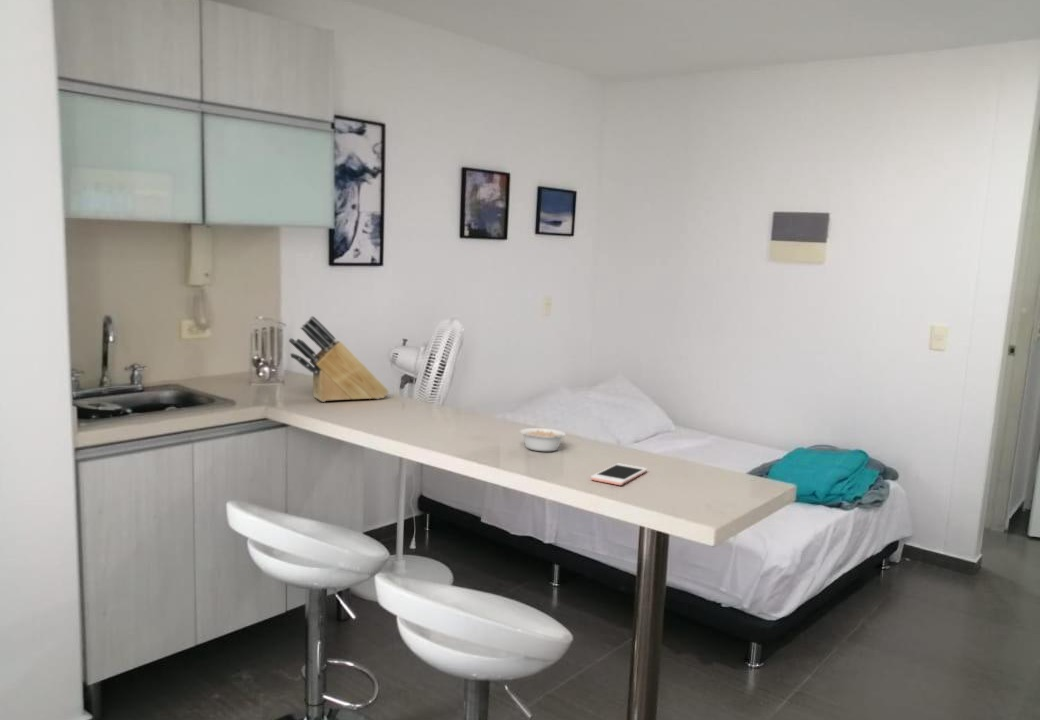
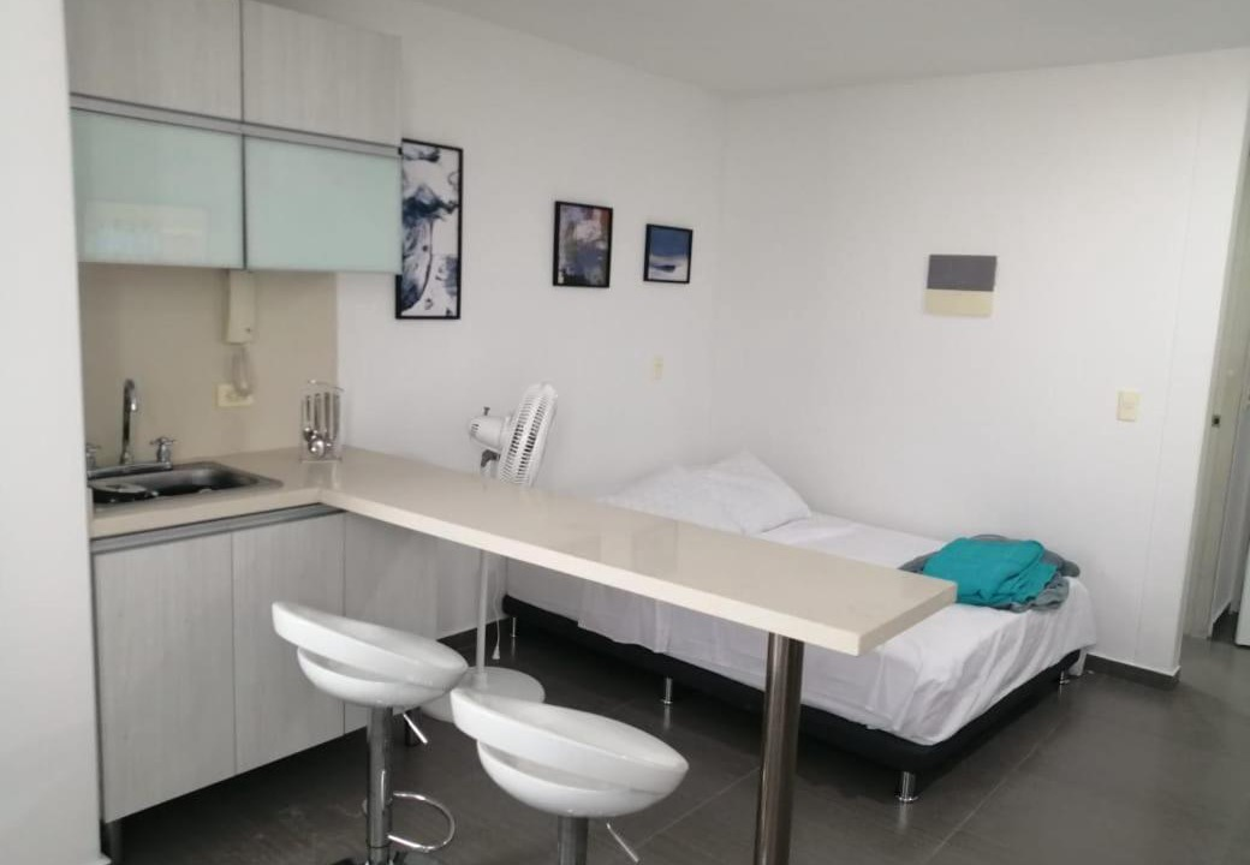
- legume (544, 438)
- knife block (339, 357)
- cell phone (619, 473)
